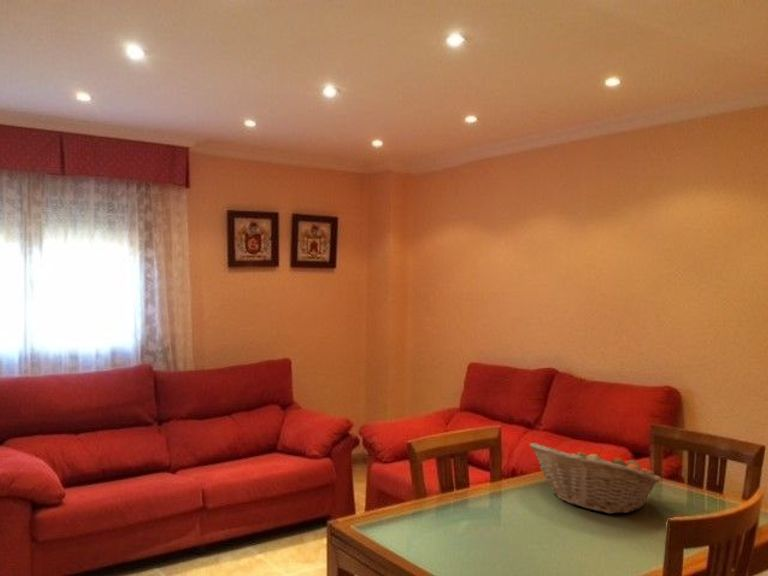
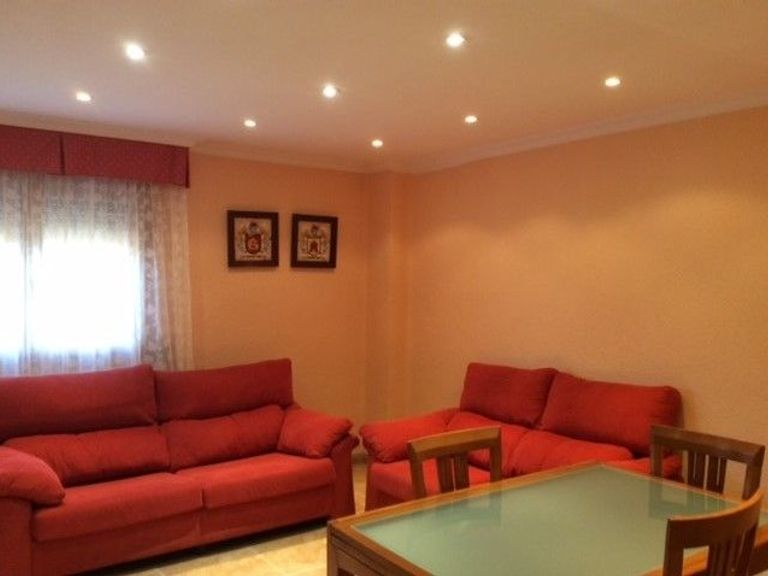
- fruit basket (591, 471)
